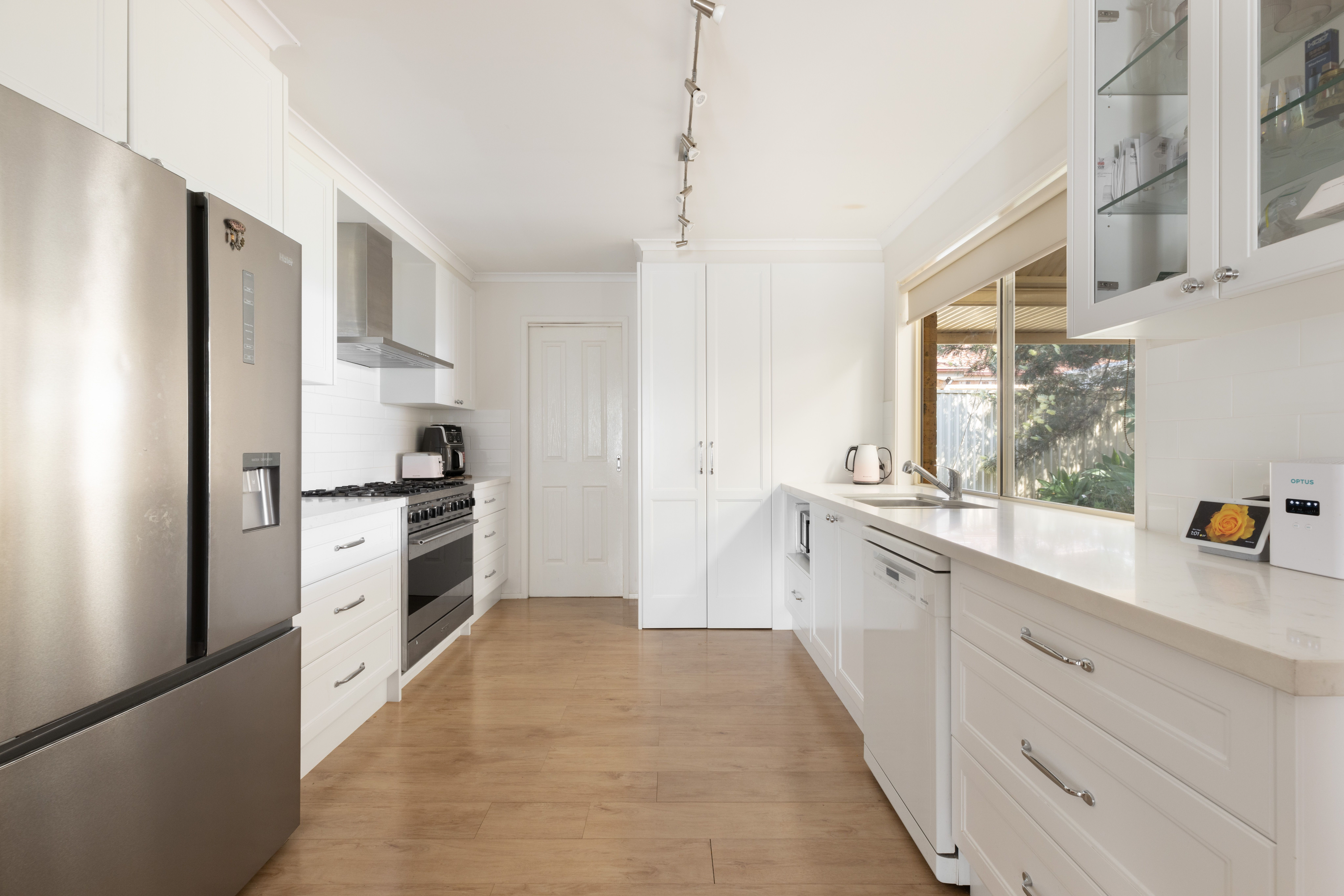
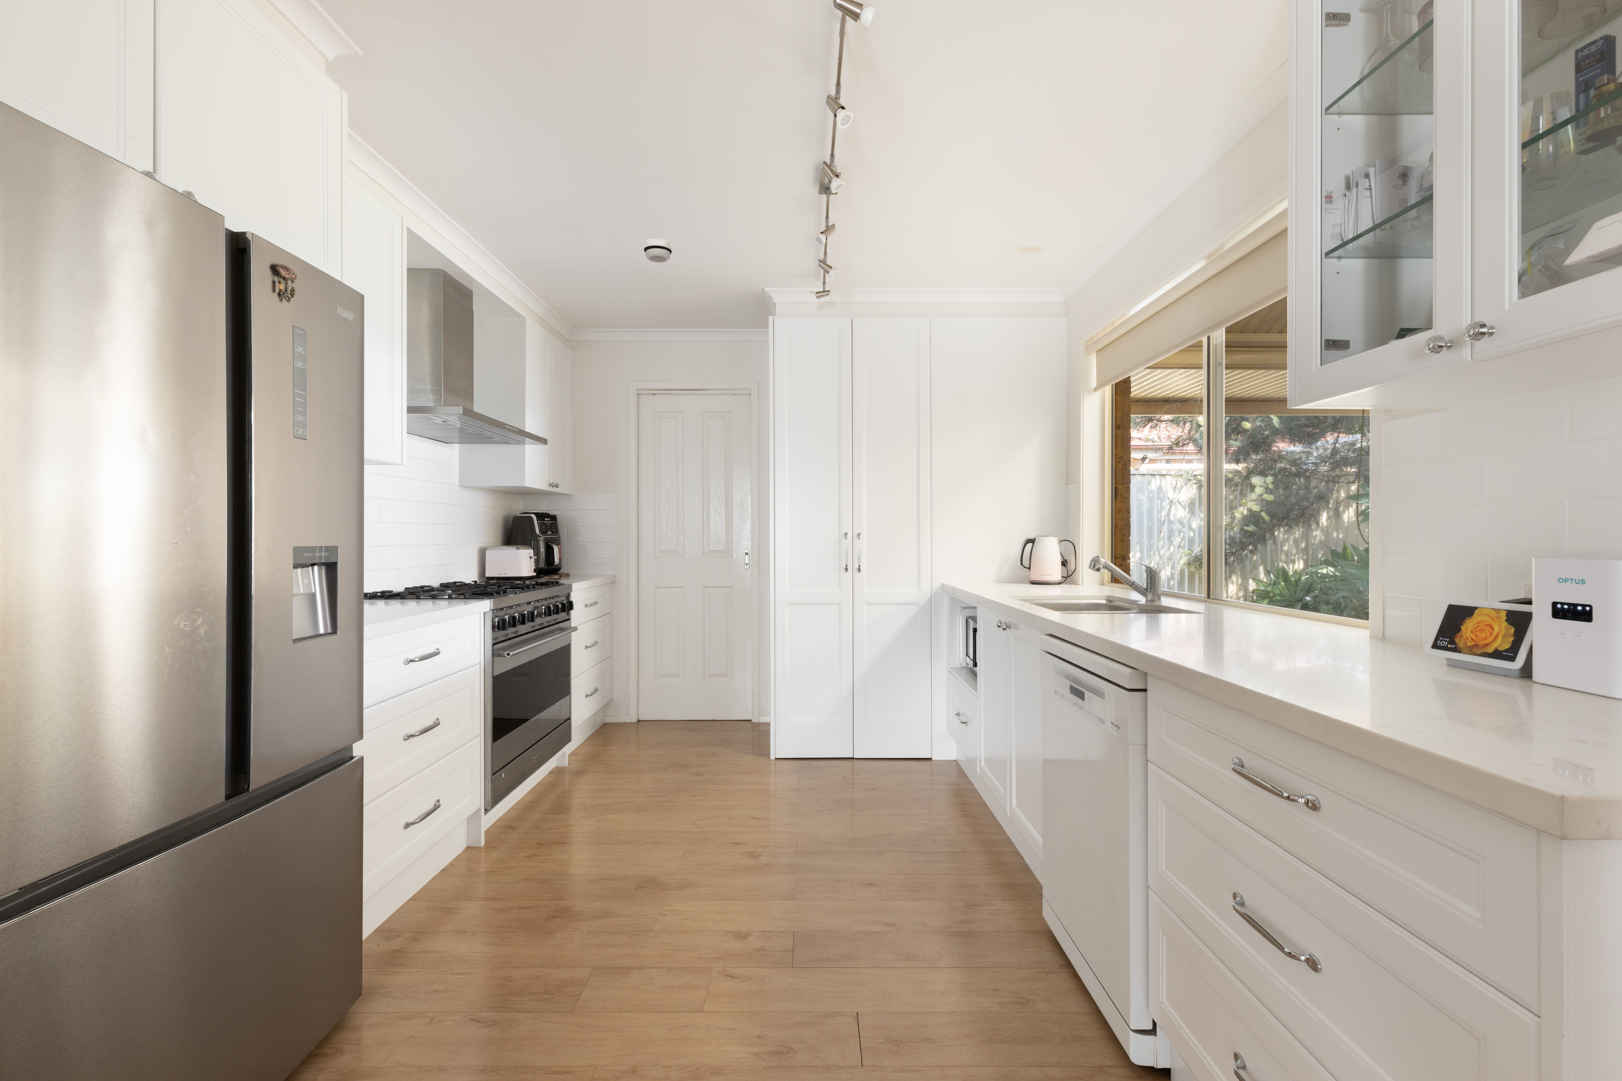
+ smoke detector (658, 251)
